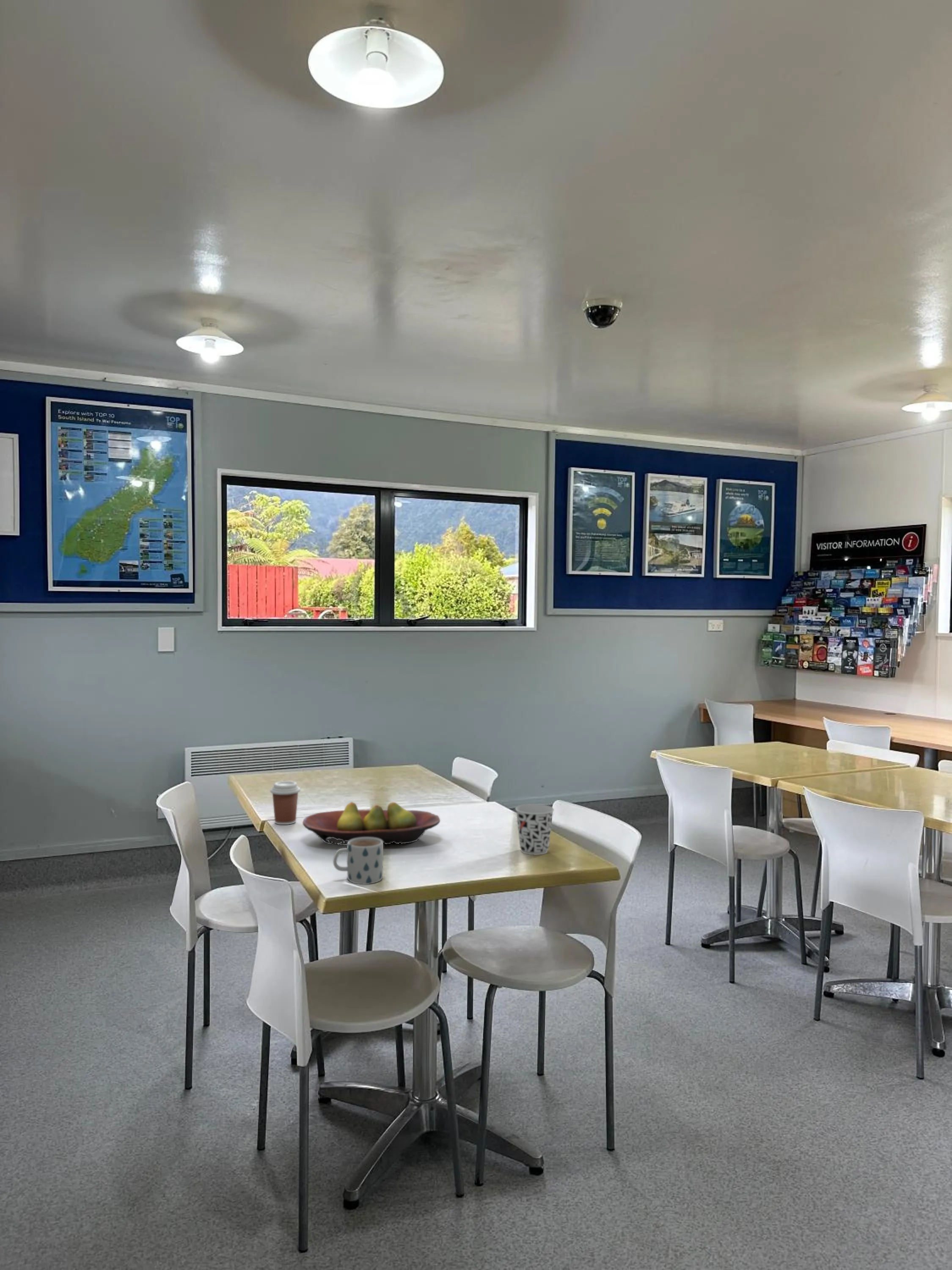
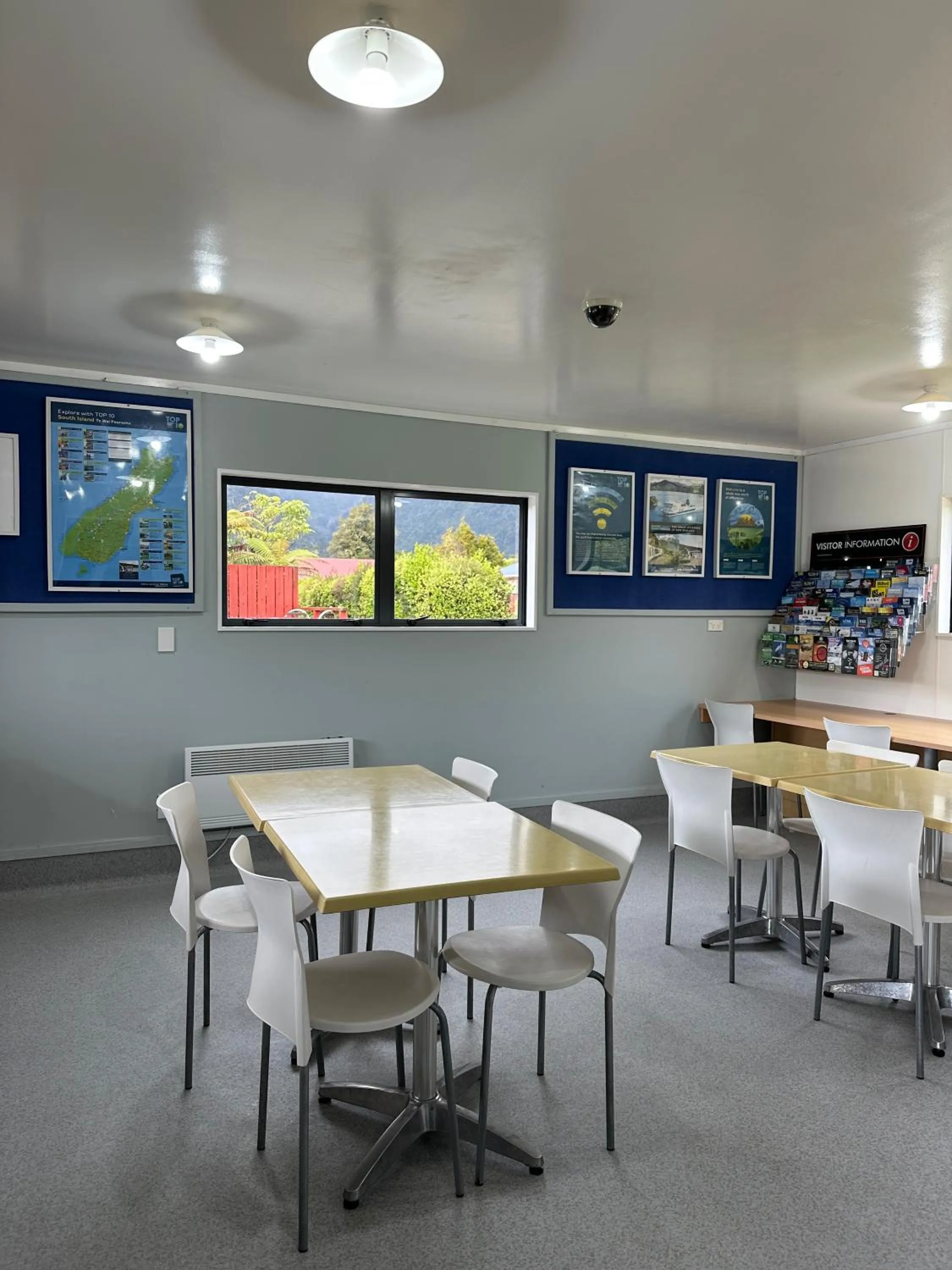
- fruit bowl (371, 821)
- cup (534, 830)
- mug (358, 861)
- coffee cup (285, 803)
